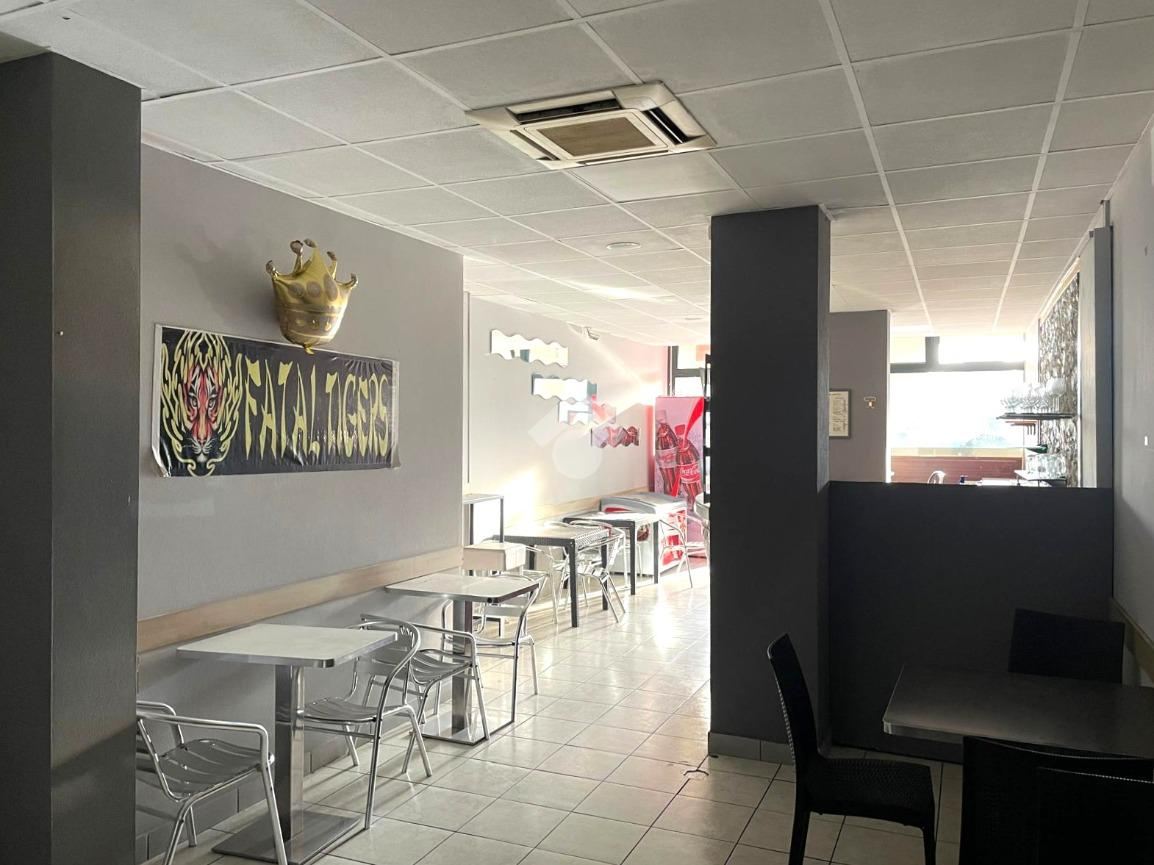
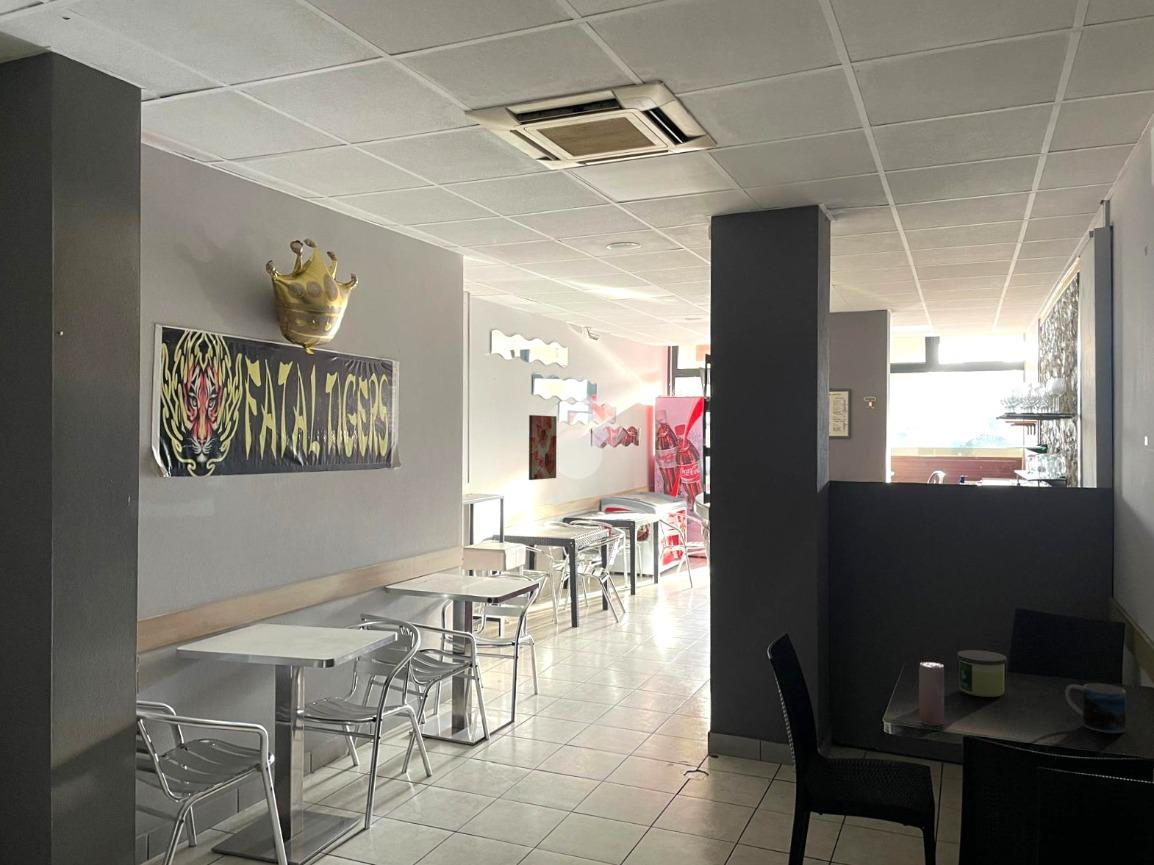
+ wall art (543, 447)
+ mug (1094, 705)
+ candle (981, 673)
+ beverage can (931, 693)
